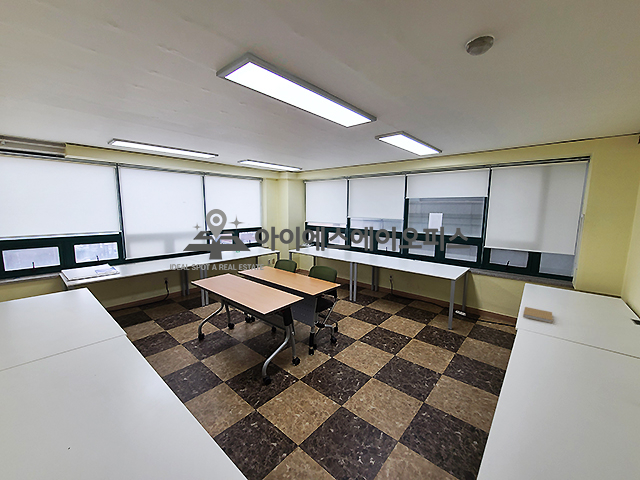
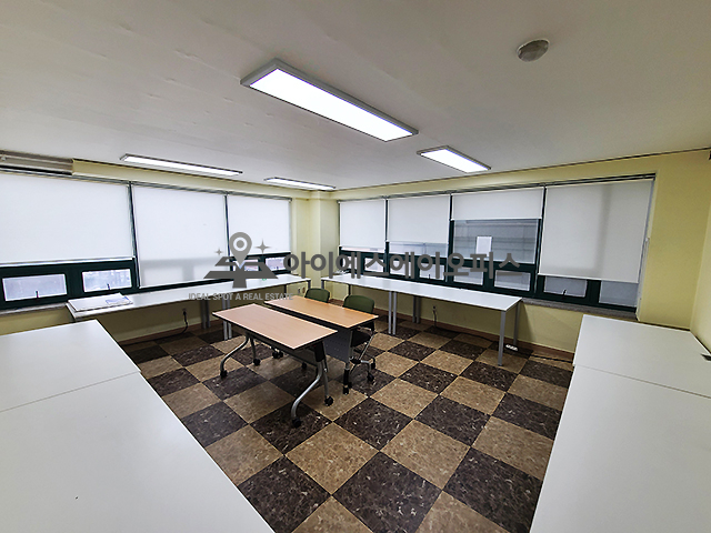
- book (537, 314)
